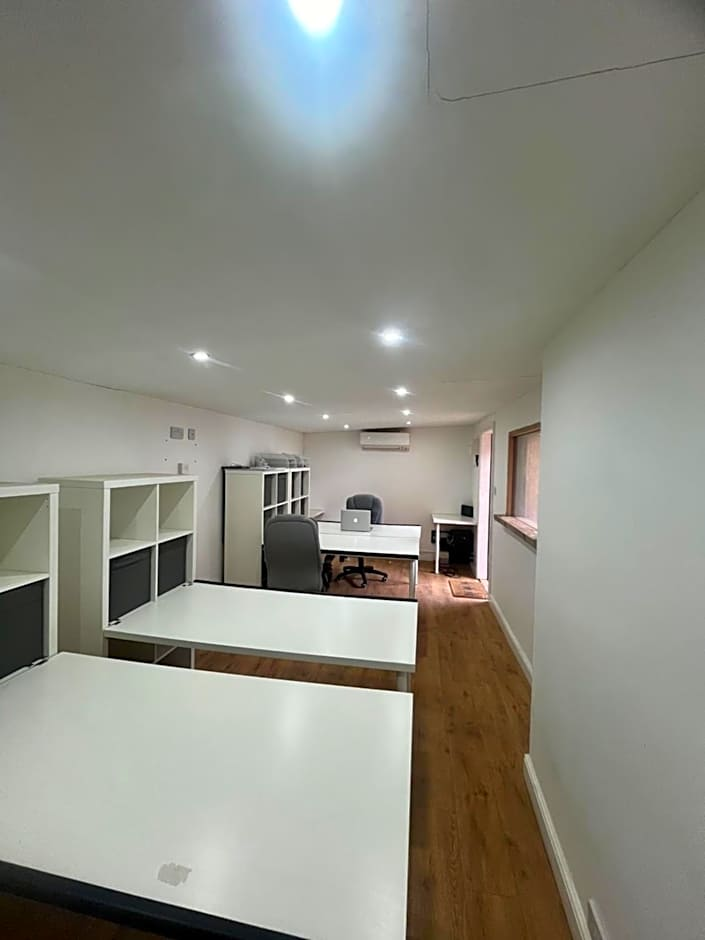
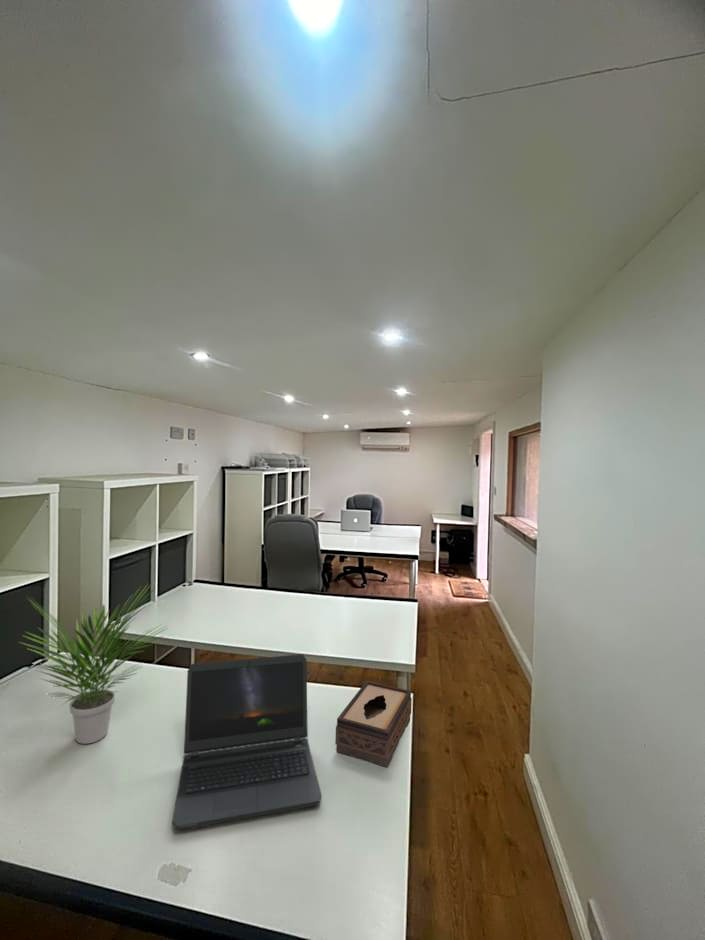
+ tissue box (375, 719)
+ potted plant (90, 664)
+ laptop computer (249, 730)
